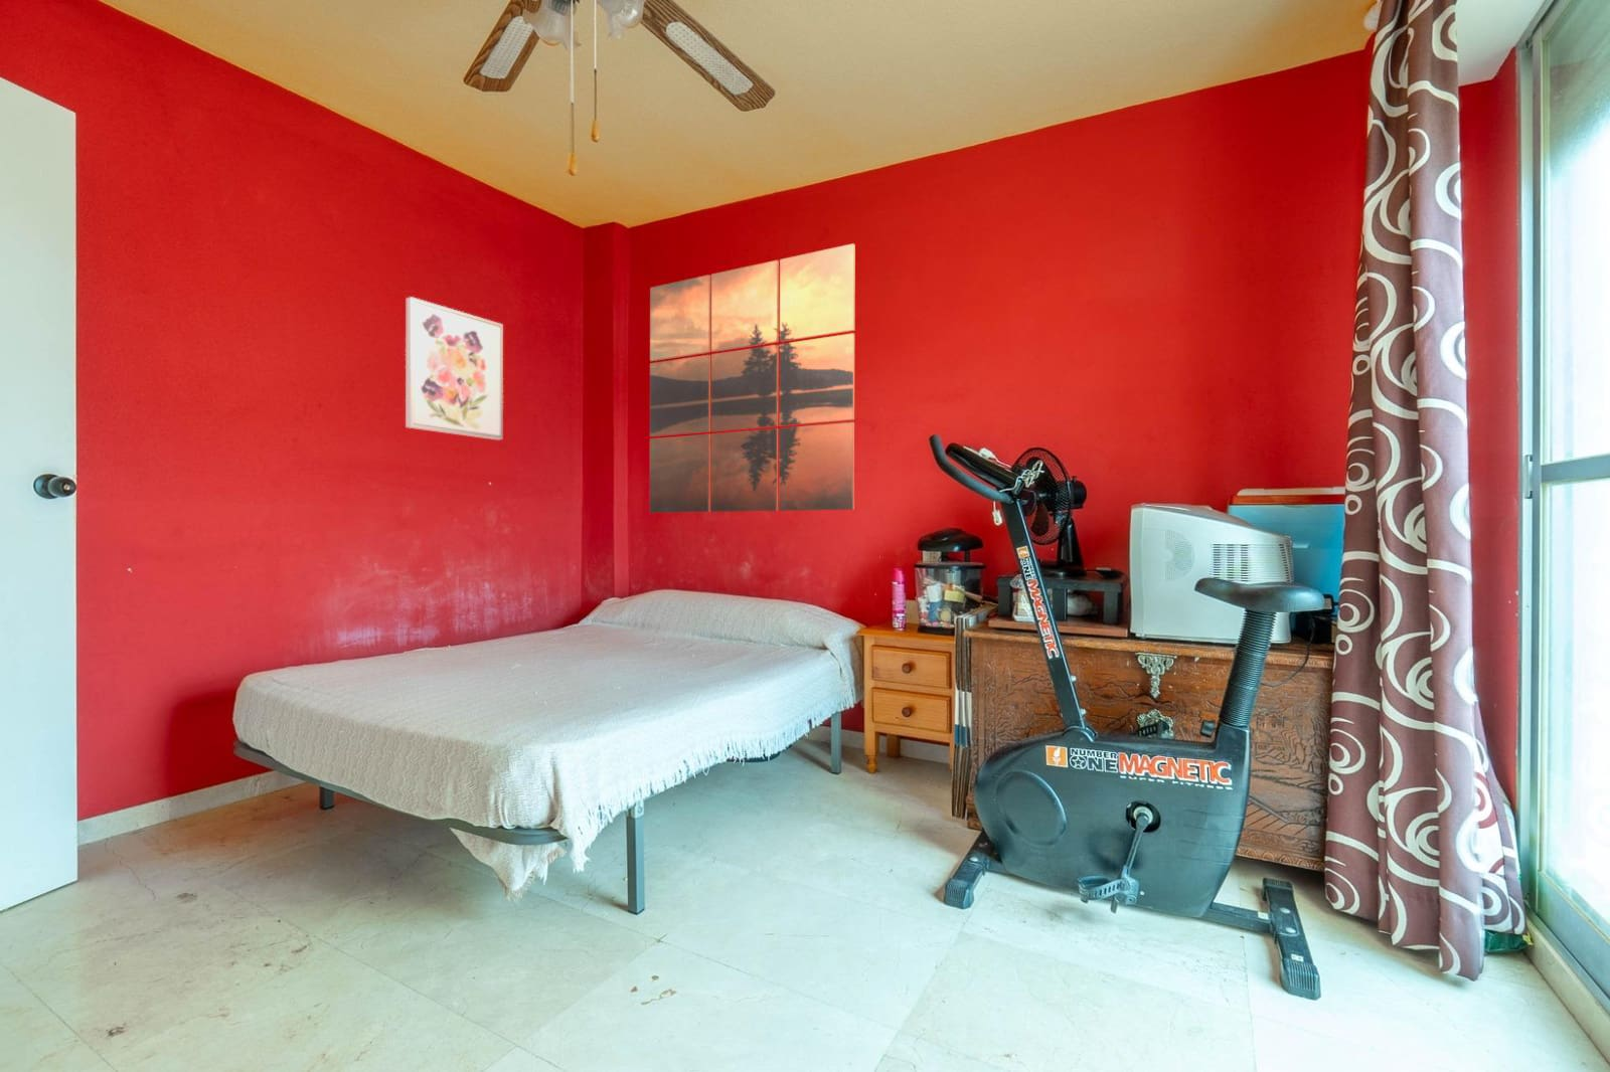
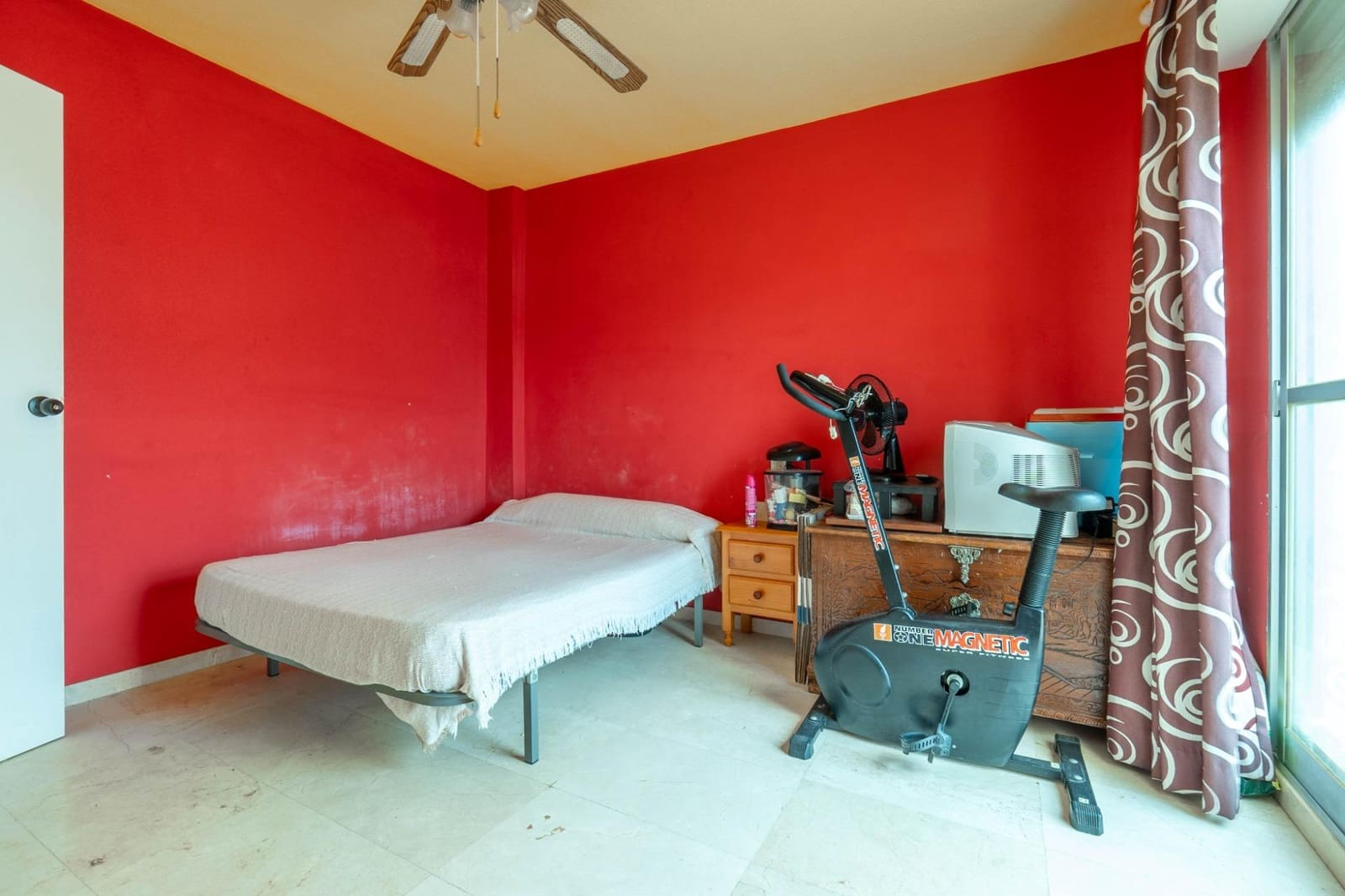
- wall art (457, 372)
- wall art (743, 389)
